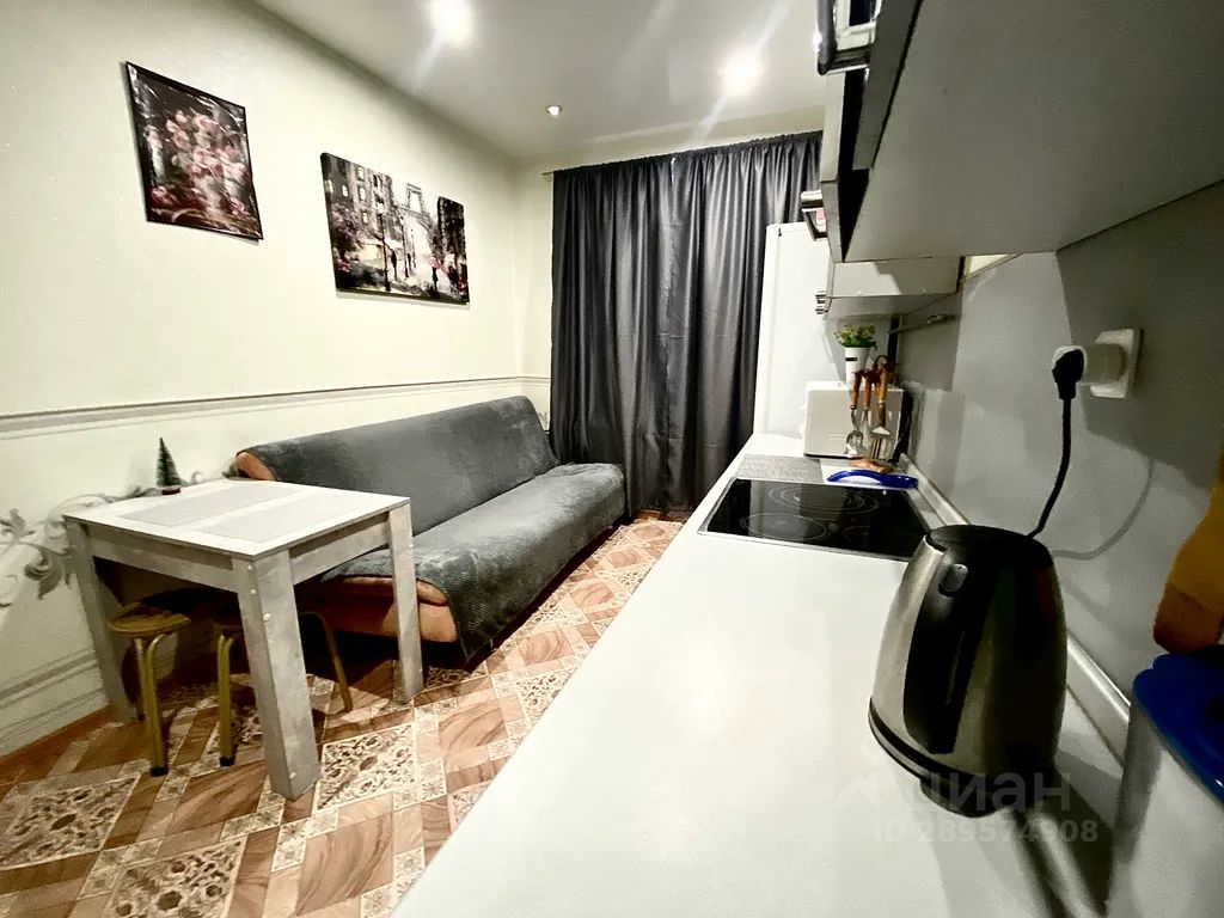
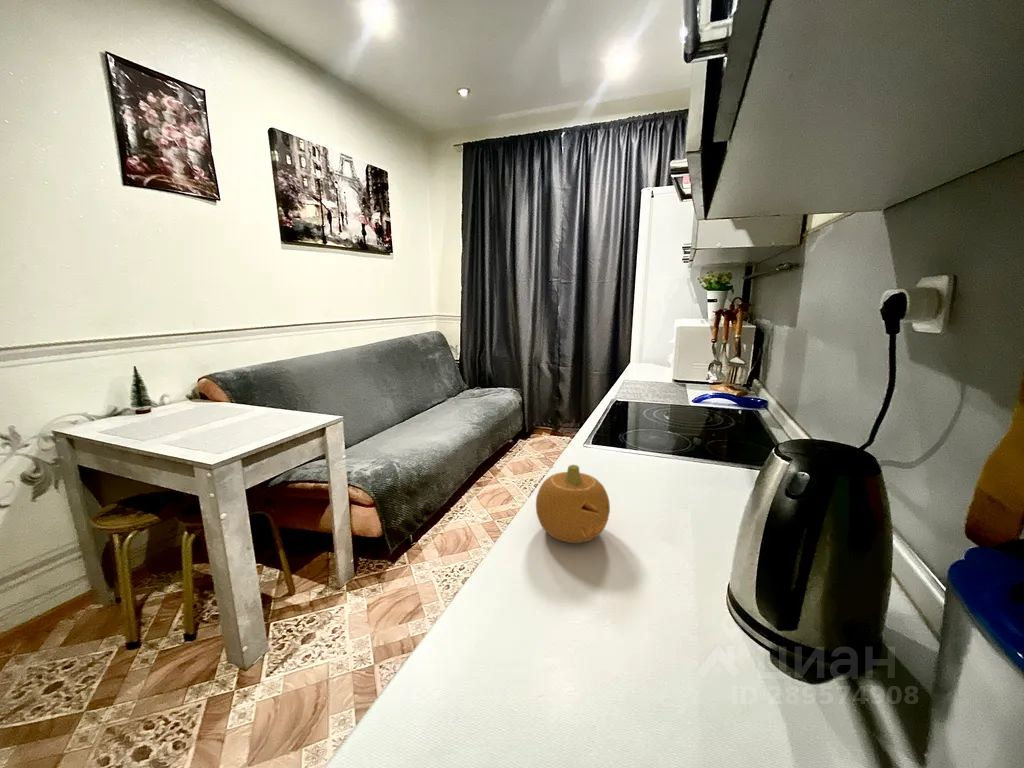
+ fruit (572, 498)
